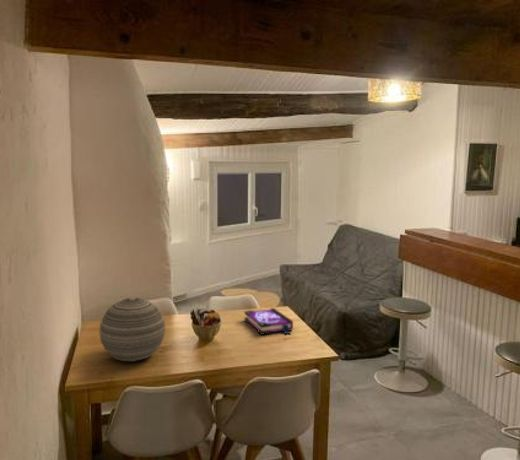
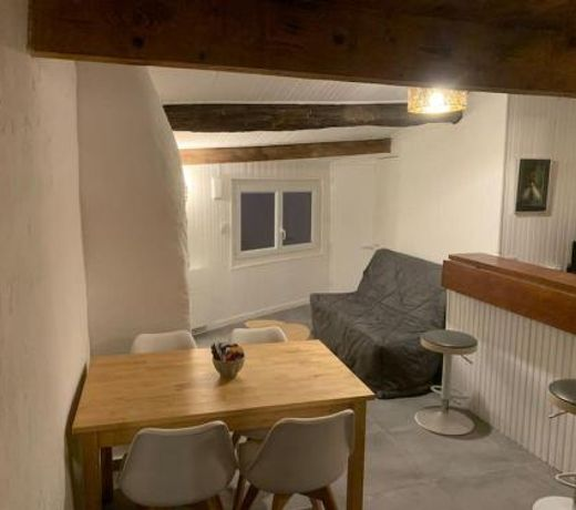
- board game (269, 321)
- decorative orb (132, 327)
